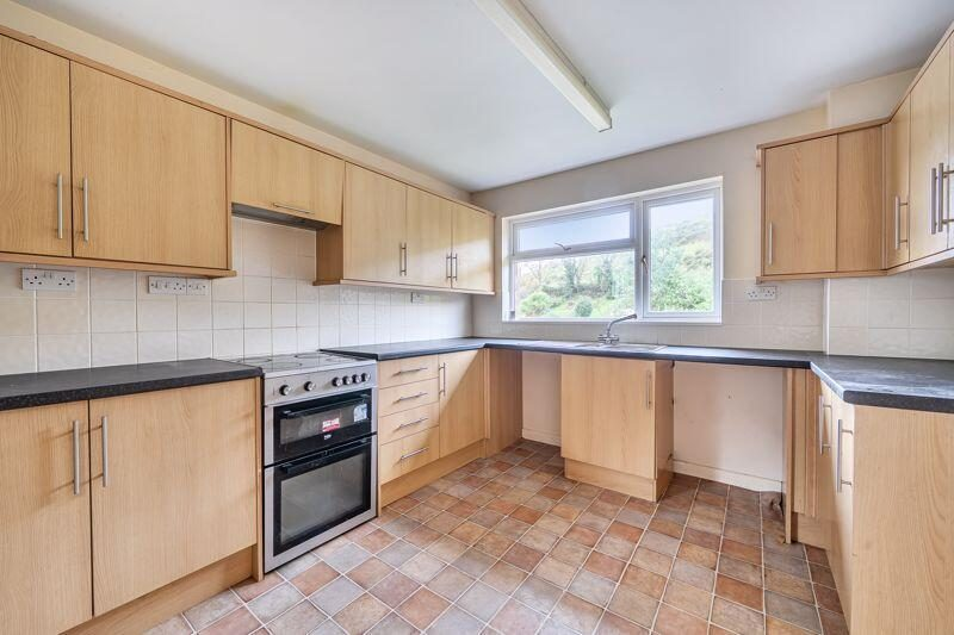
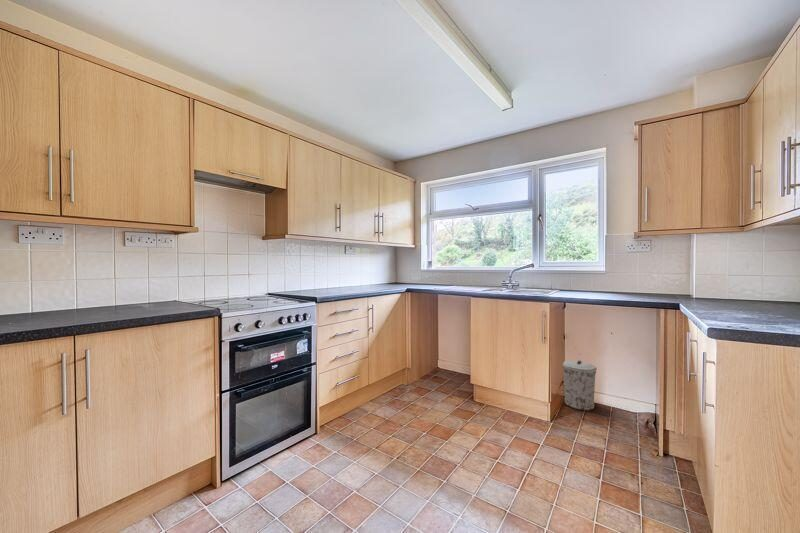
+ trash can (579, 383)
